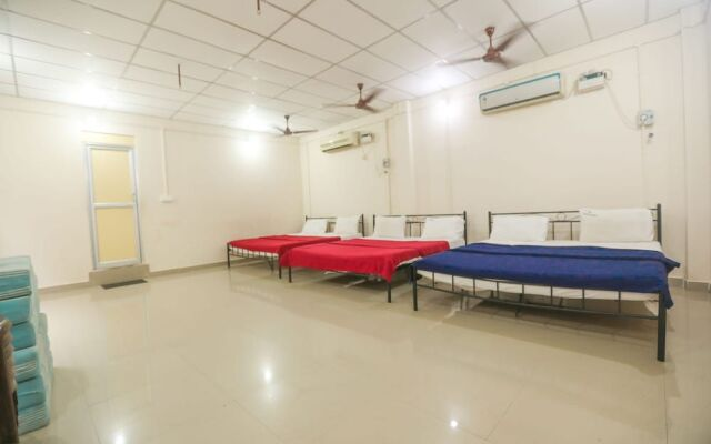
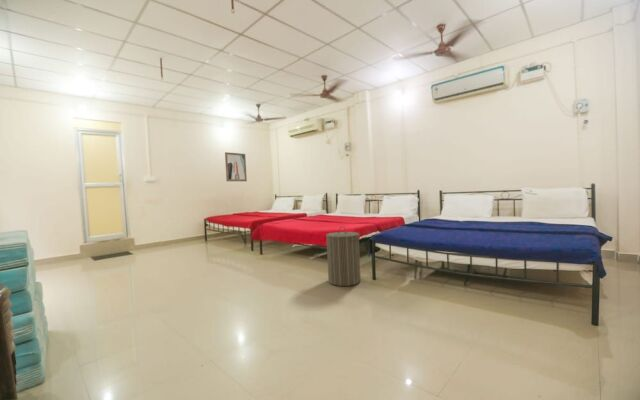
+ wall art (236, 167)
+ laundry hamper (343, 253)
